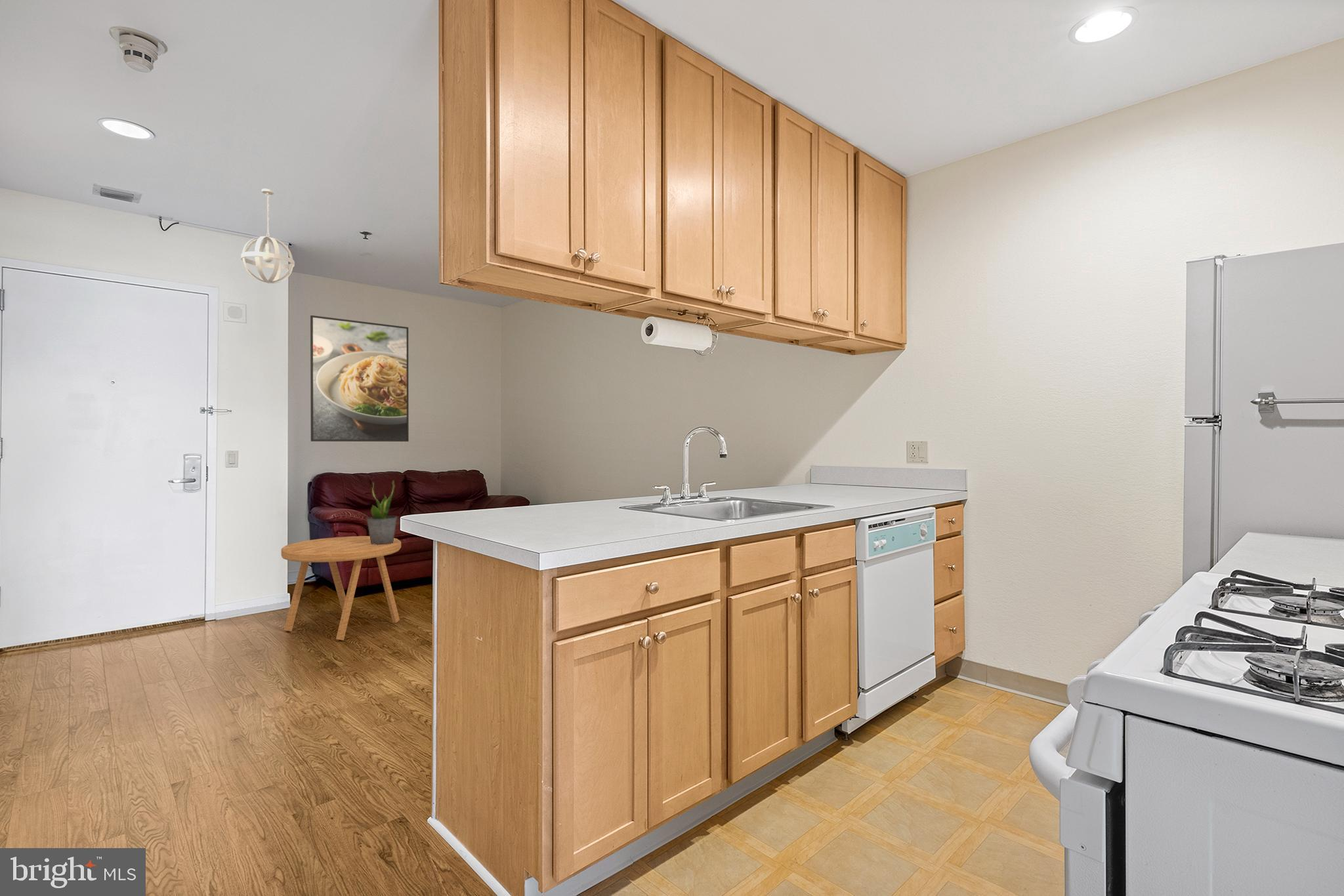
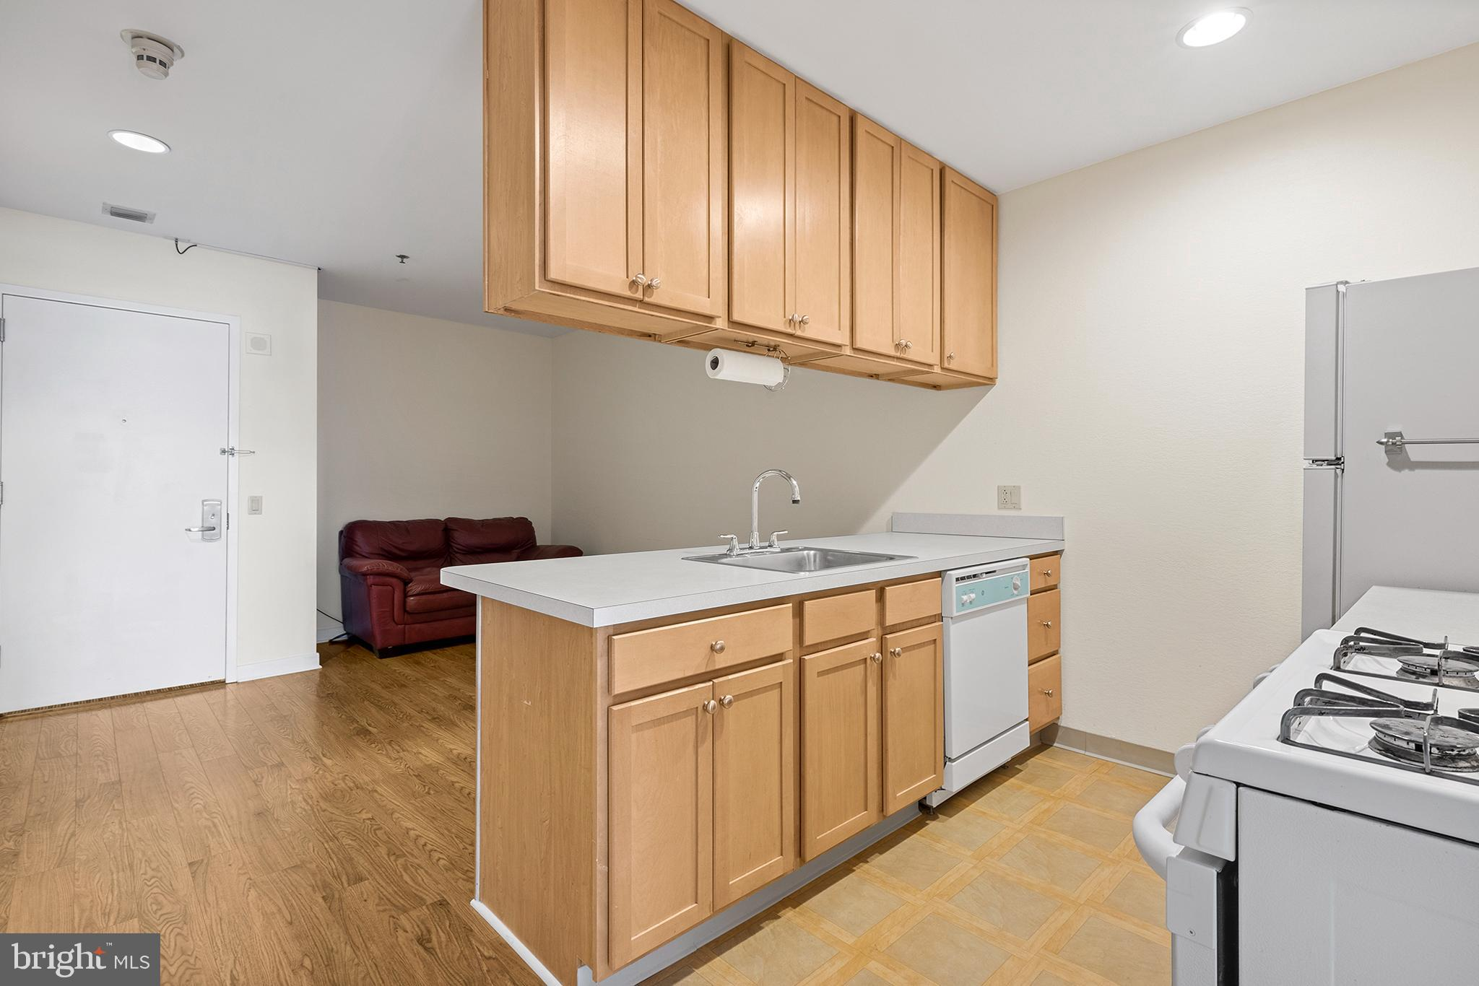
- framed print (362, 381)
- pendant light (268, 237)
- side table (343, 586)
- potted plant (382, 511)
